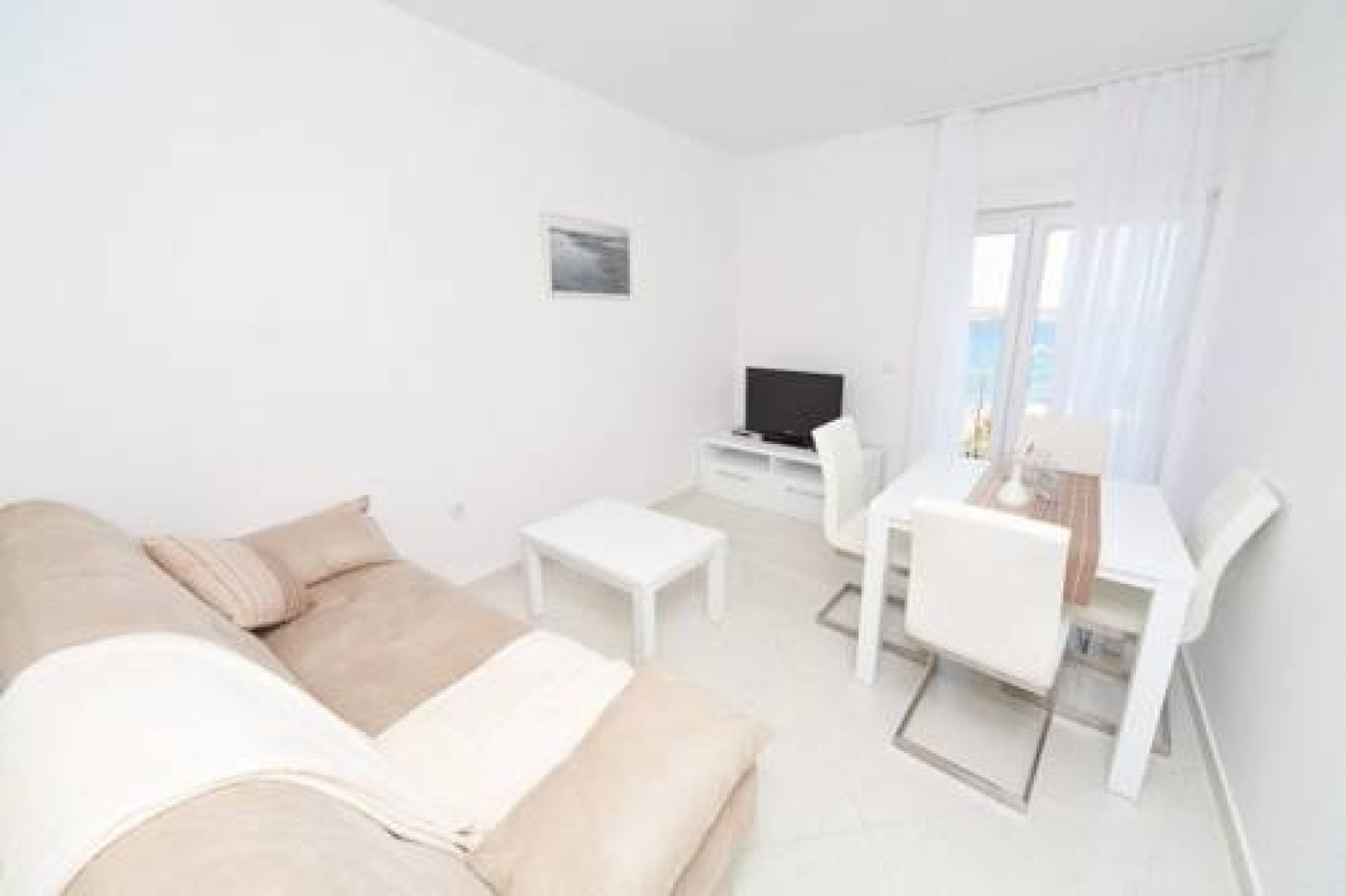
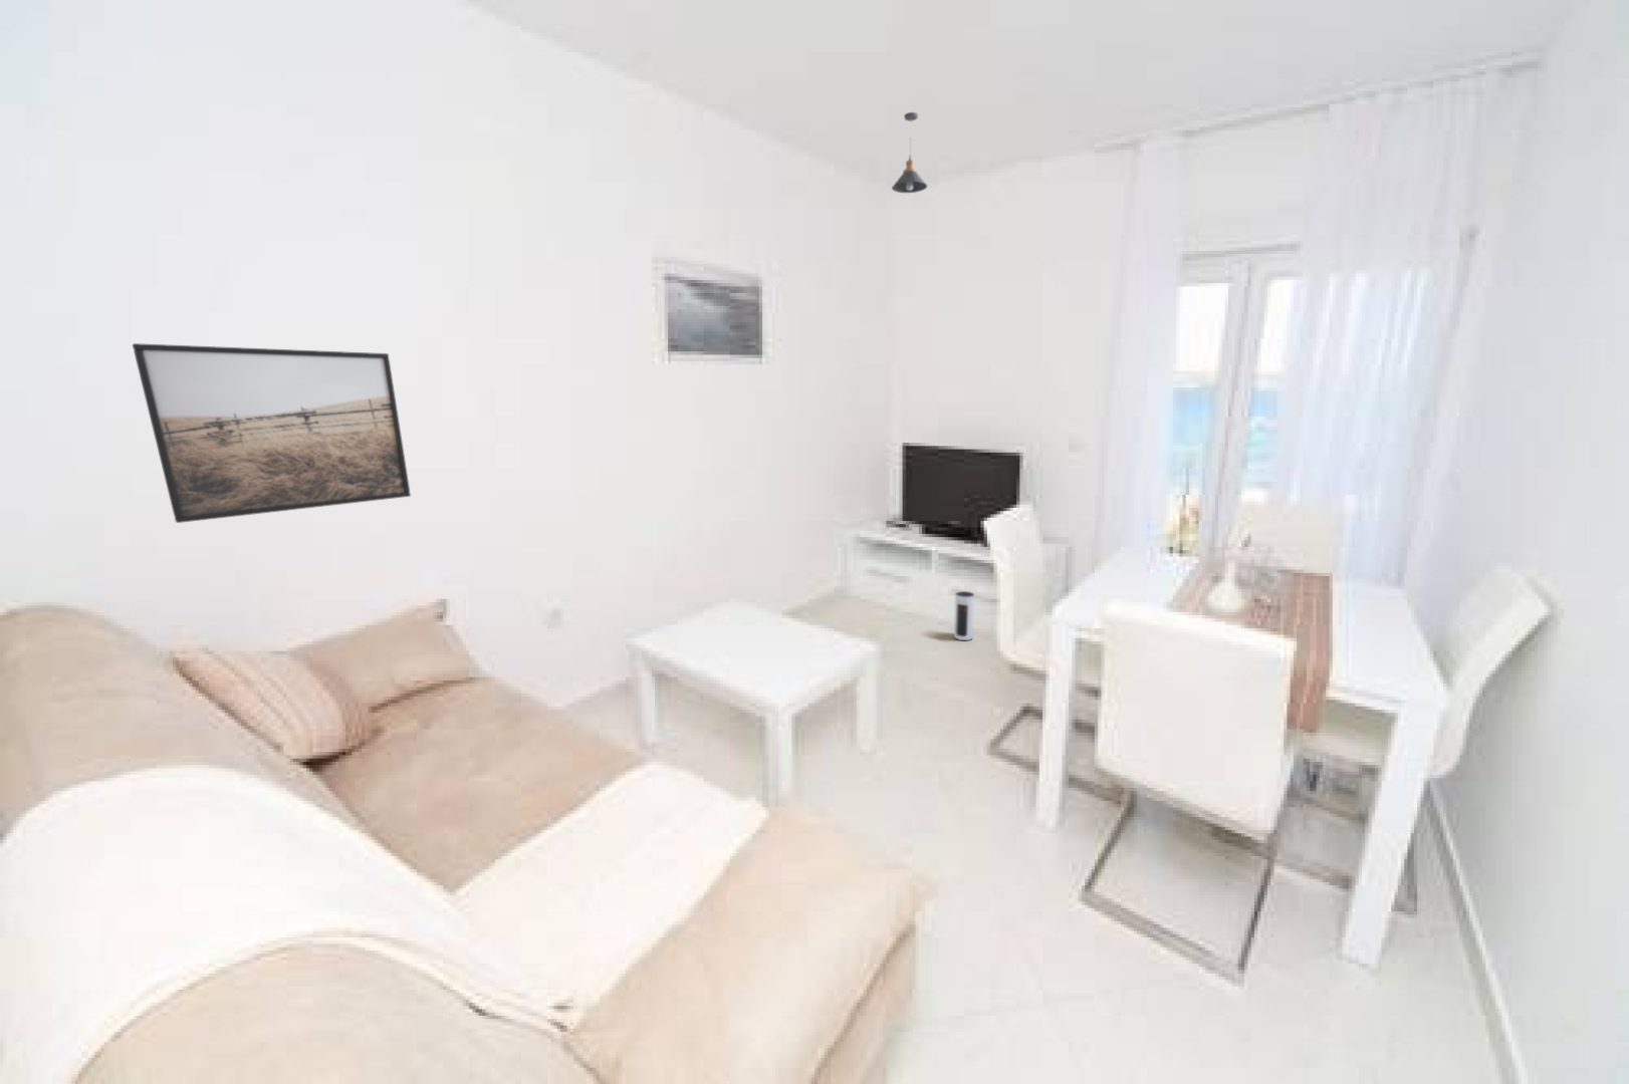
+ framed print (290, 431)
+ pendant light (910, 152)
+ speaker (965, 616)
